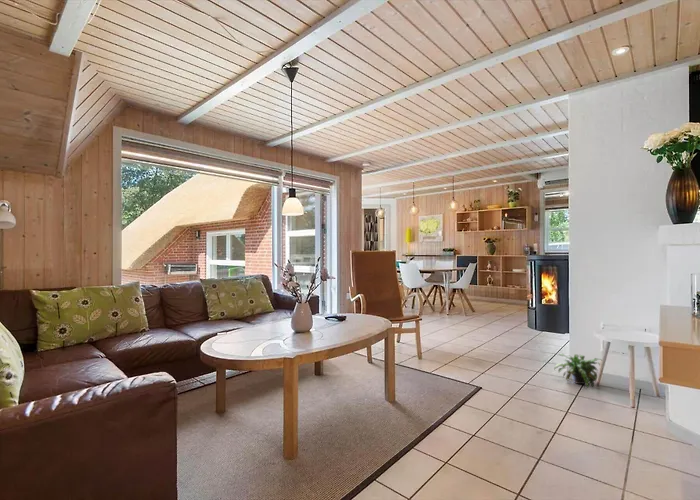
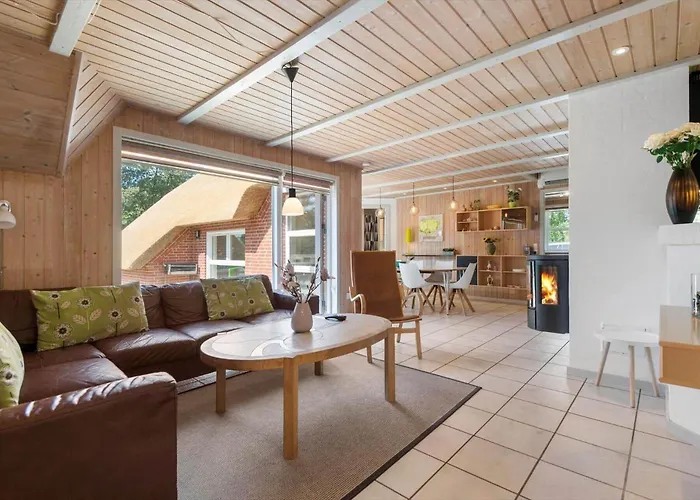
- potted plant (577, 367)
